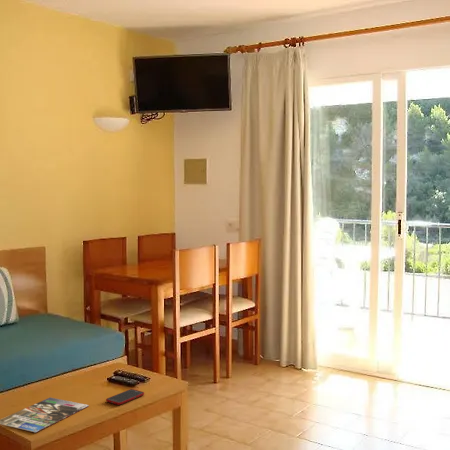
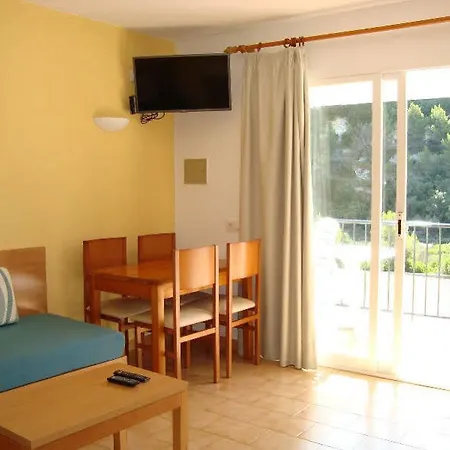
- magazine (43, 413)
- cell phone (125, 396)
